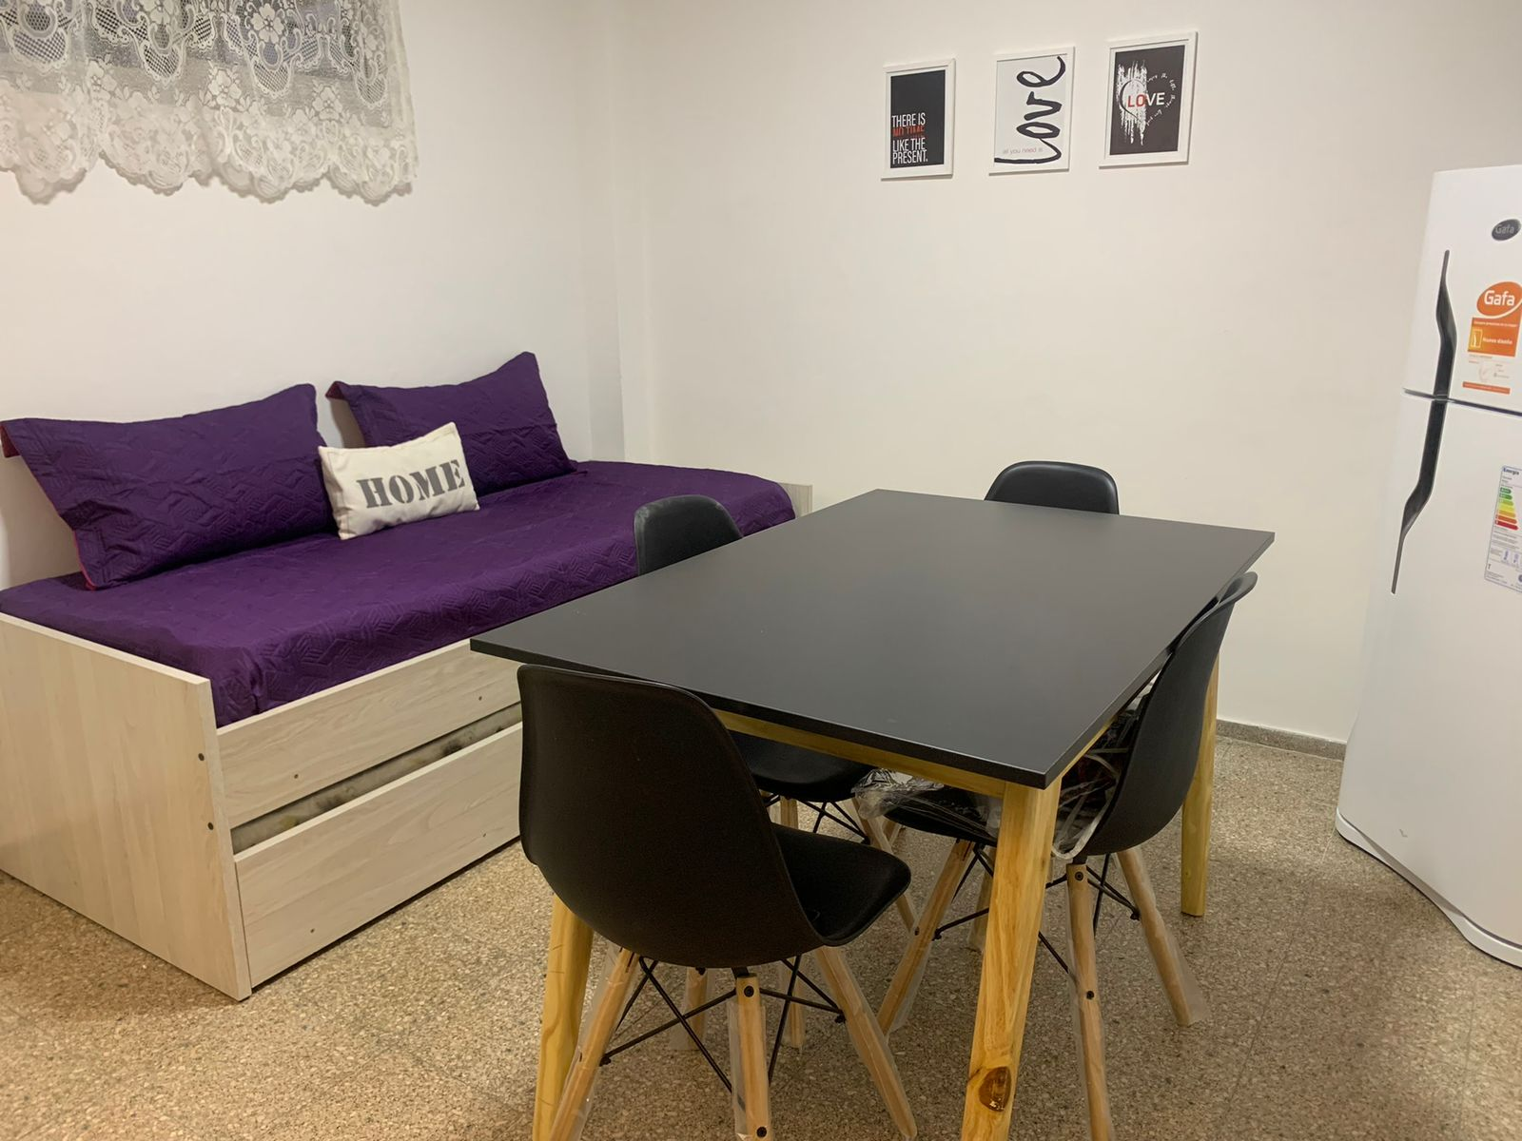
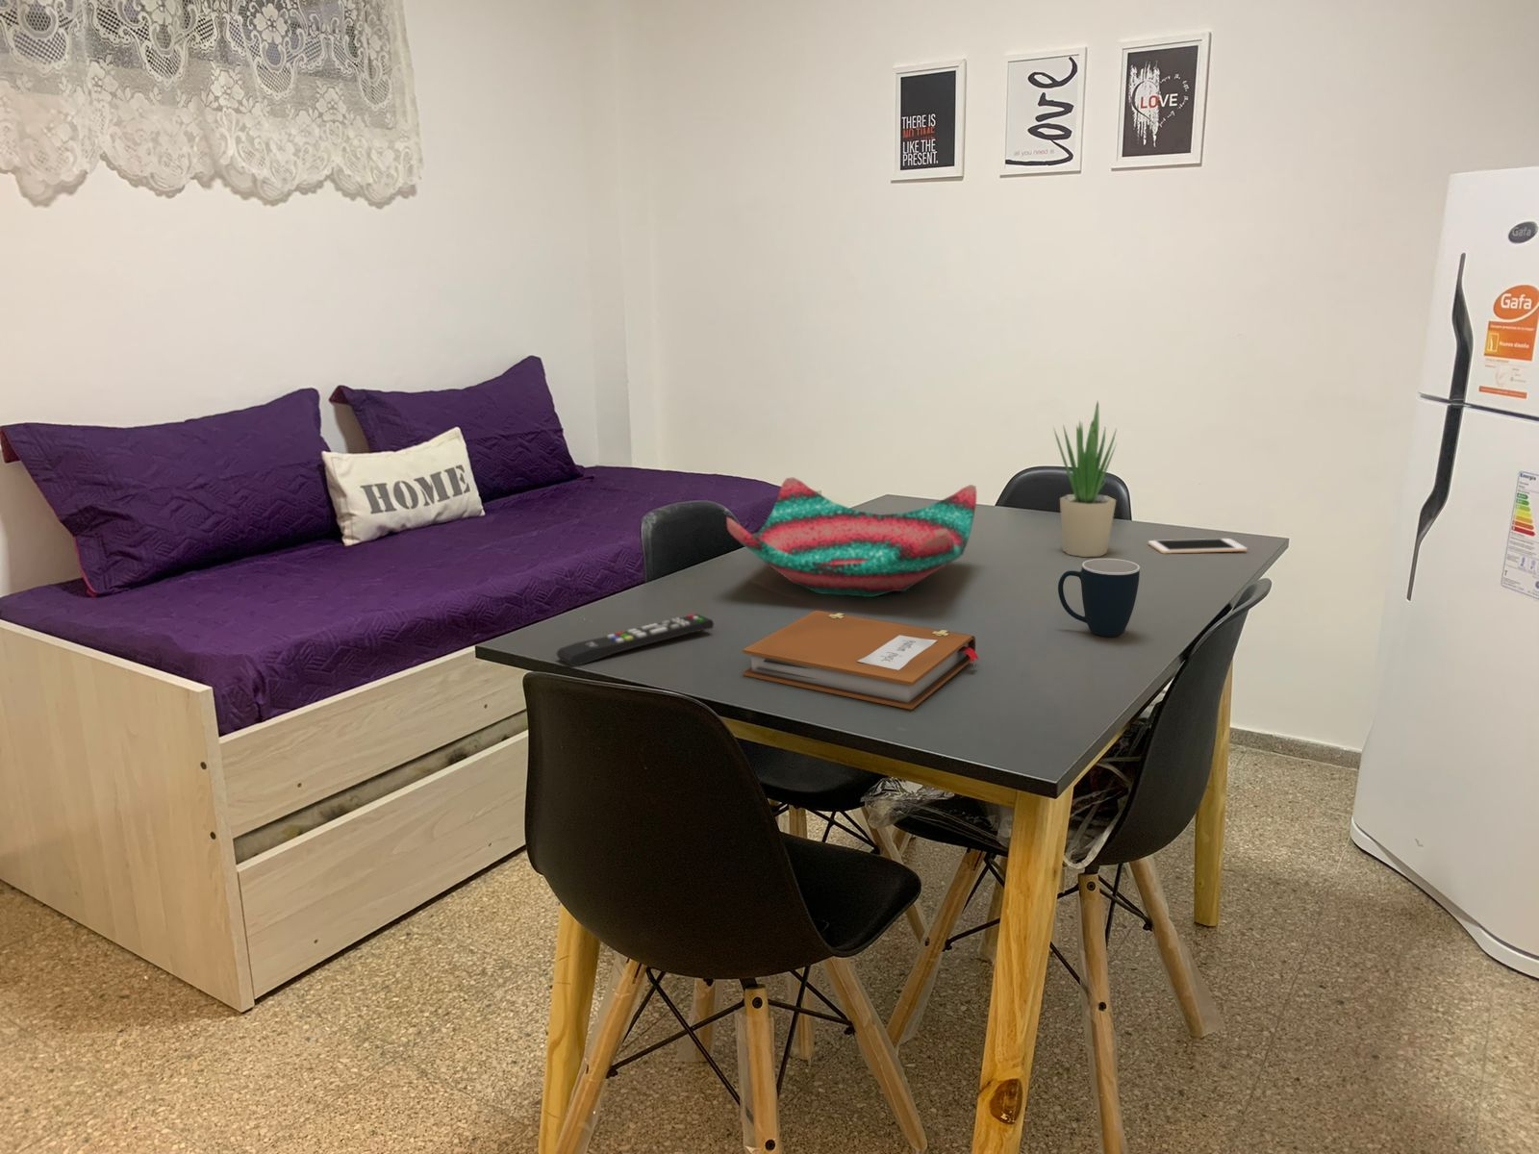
+ decorative bowl (857, 541)
+ notebook (865, 653)
+ potted plant (1083, 476)
+ mug (1097, 598)
+ cell phone (1196, 545)
+ remote control (637, 639)
